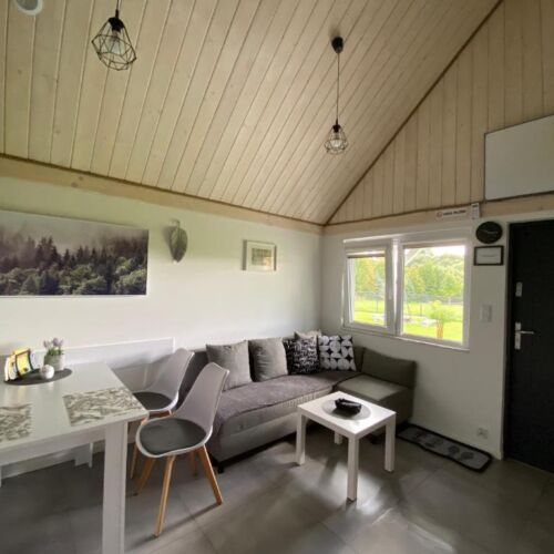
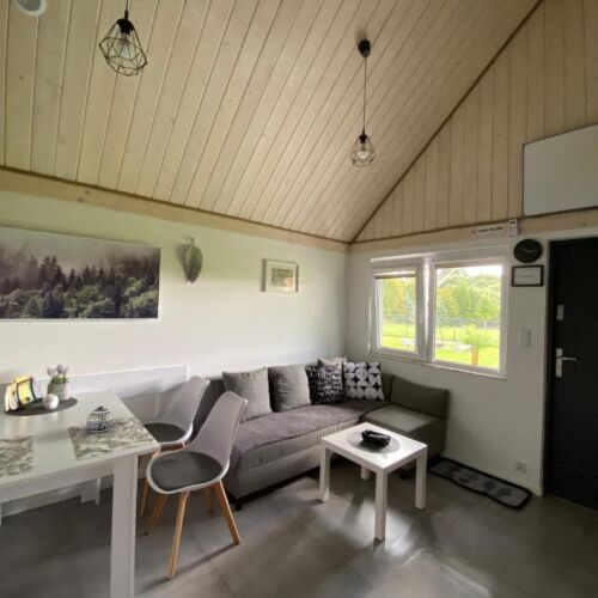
+ teapot (99, 417)
